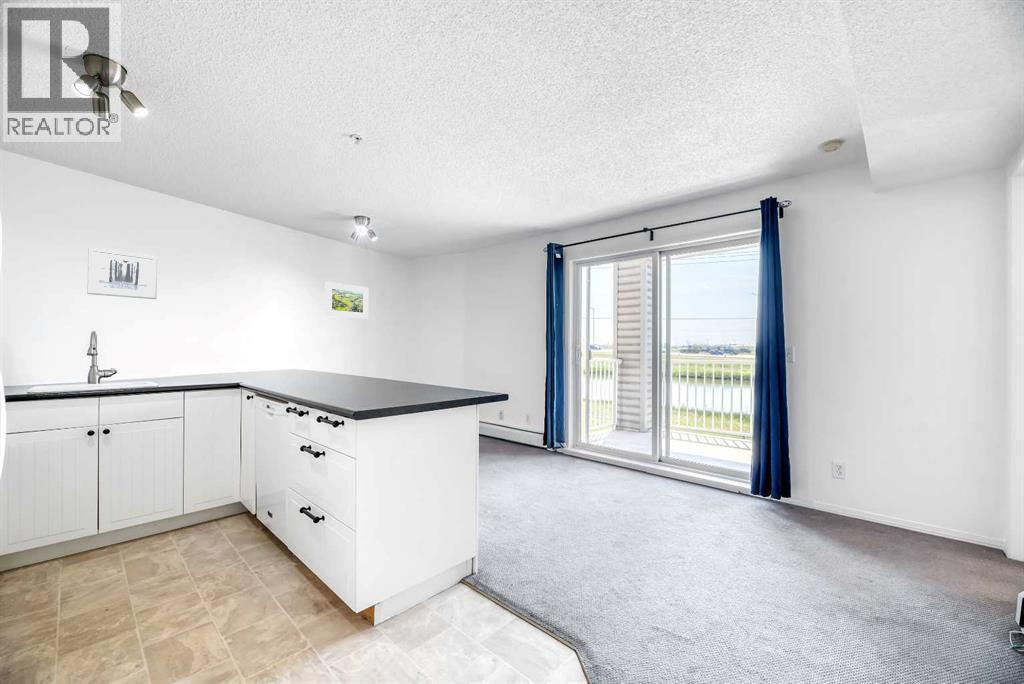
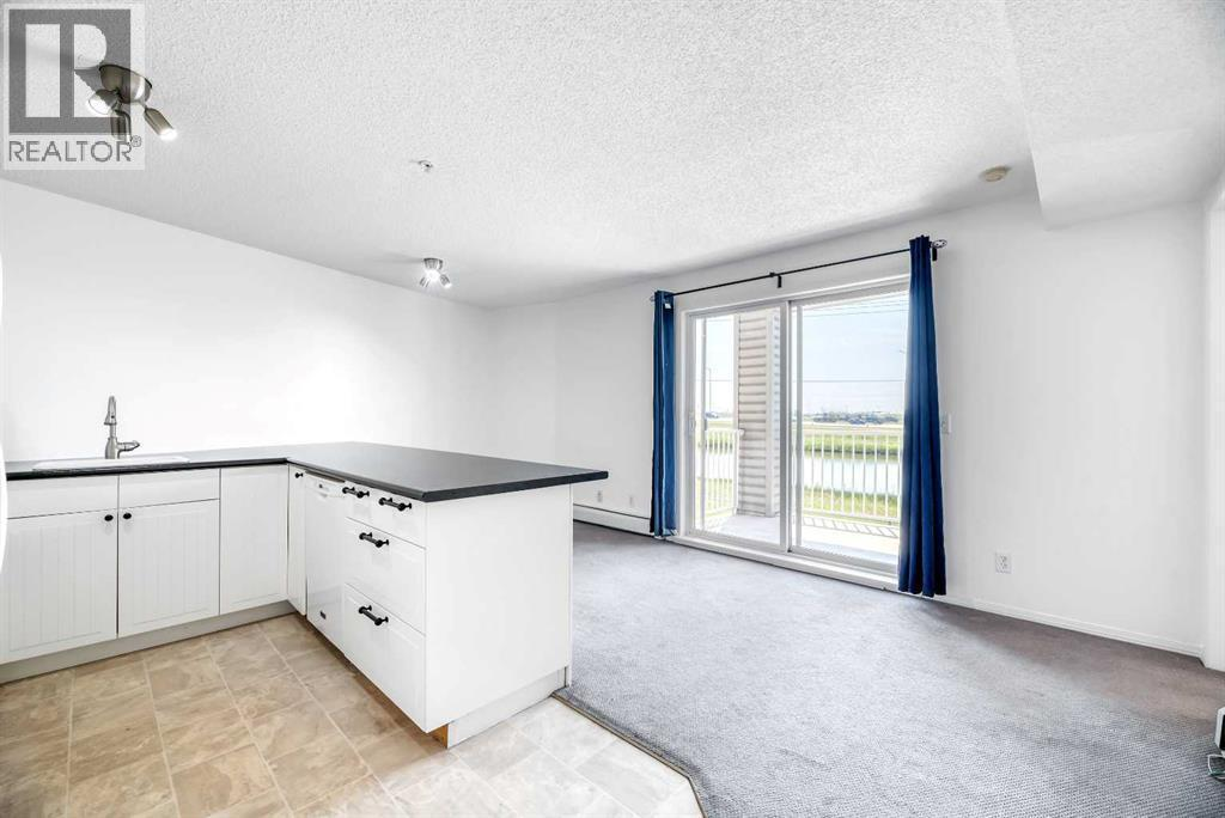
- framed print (347, 301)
- wall art (124, 274)
